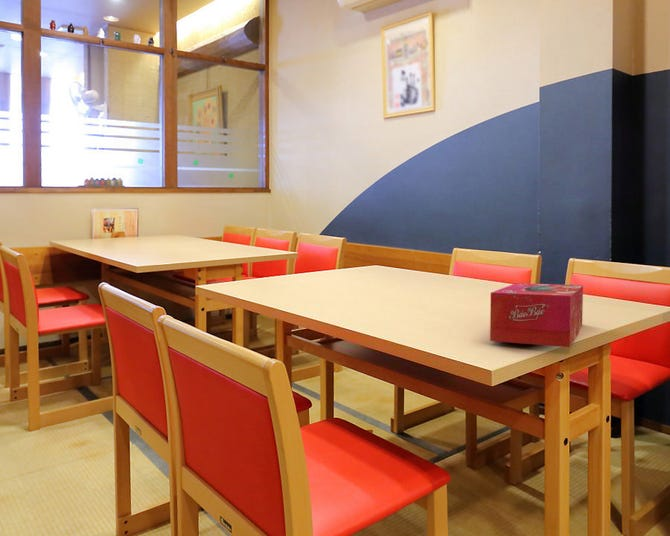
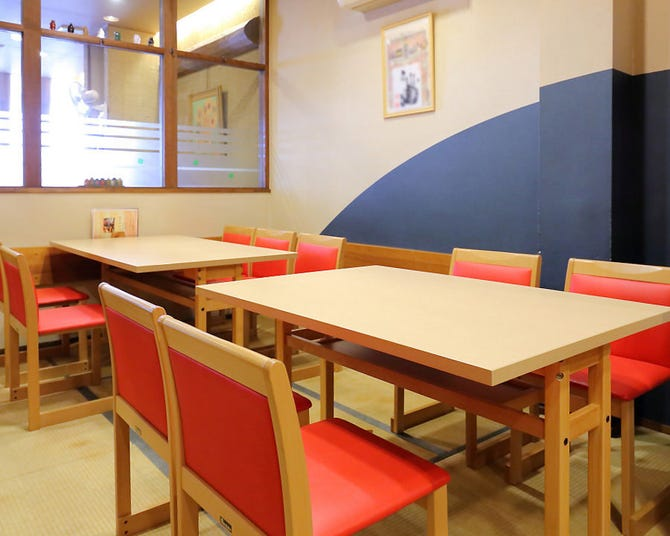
- tissue box (539, 311)
